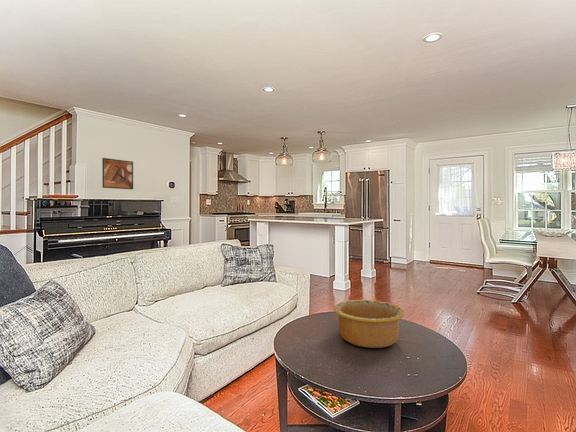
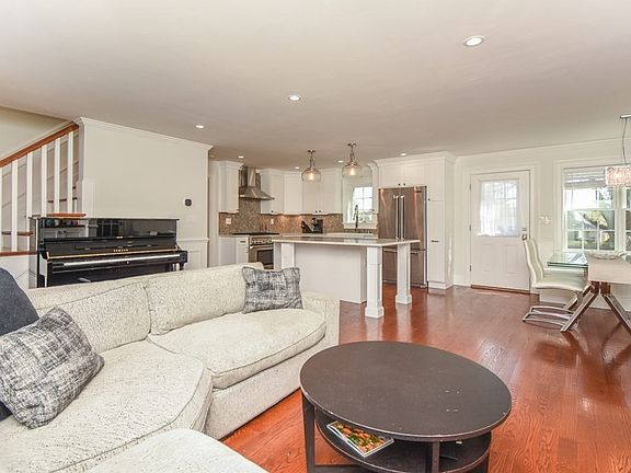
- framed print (118, 174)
- bowl (368, 323)
